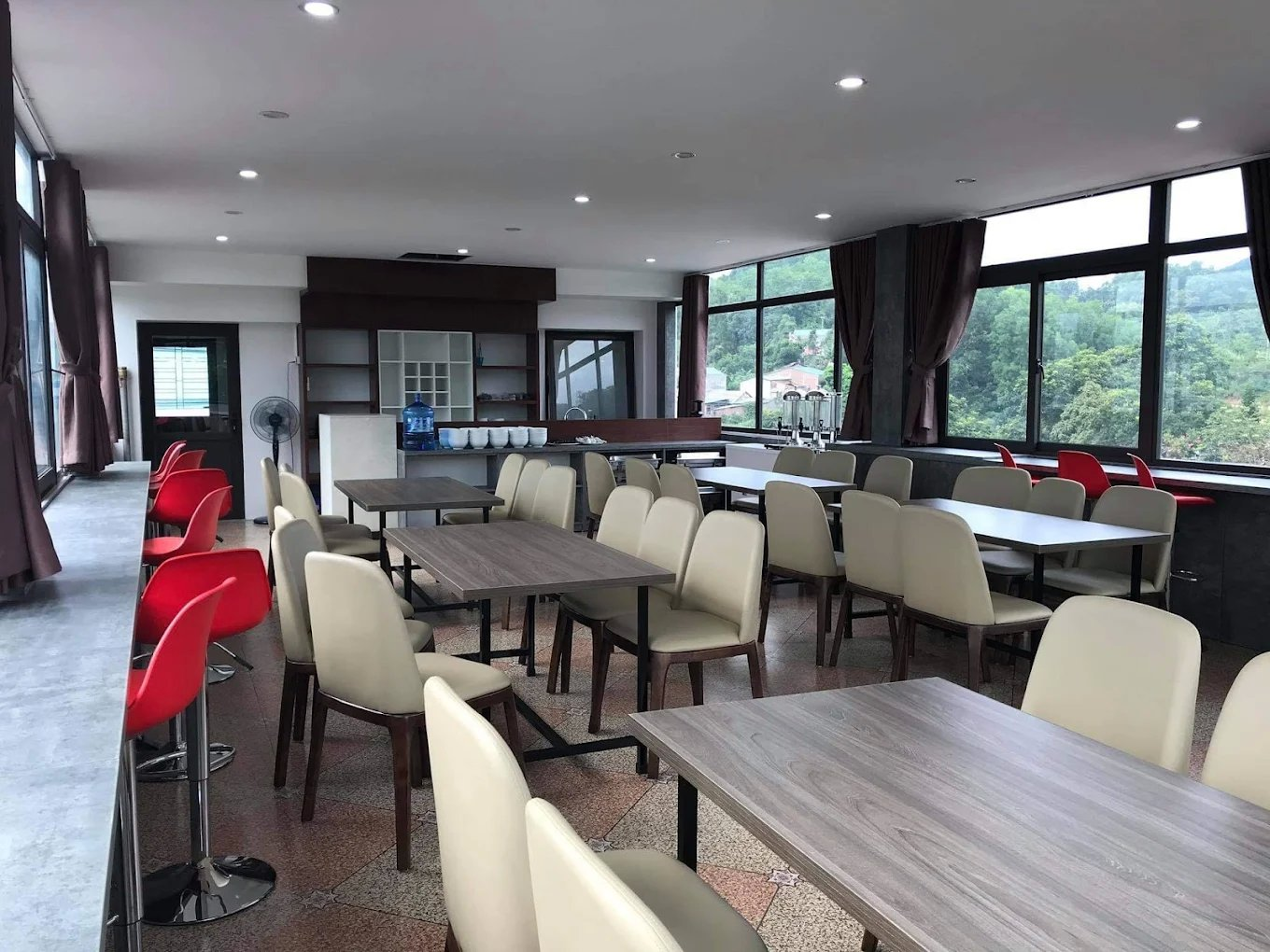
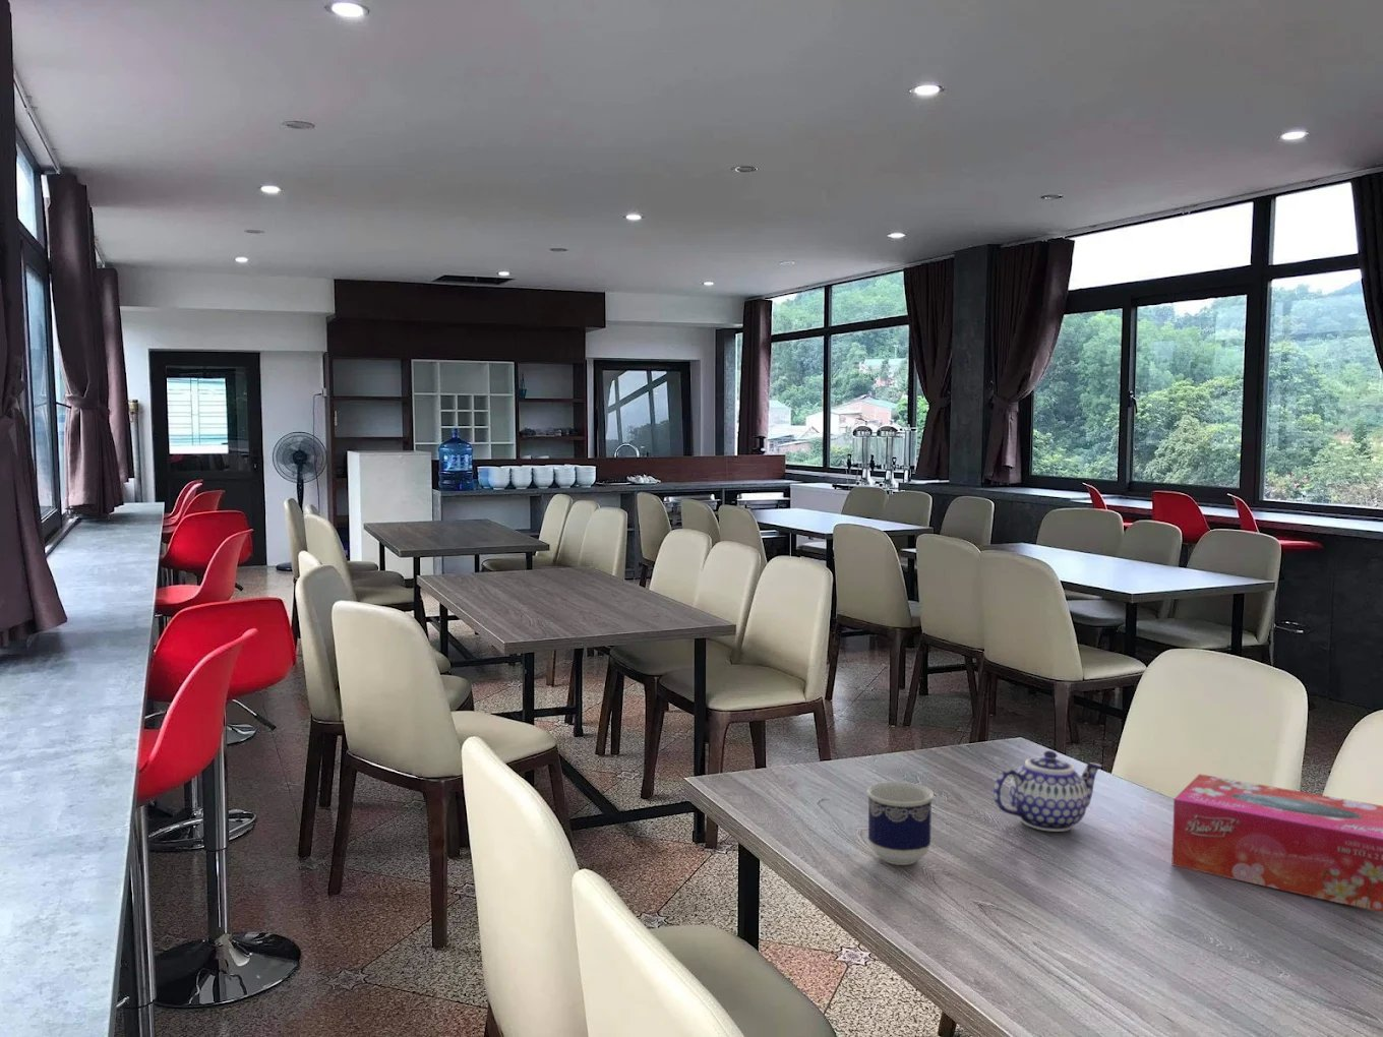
+ tissue box (1293, 839)
+ teapot (1049, 786)
+ cup (895, 821)
